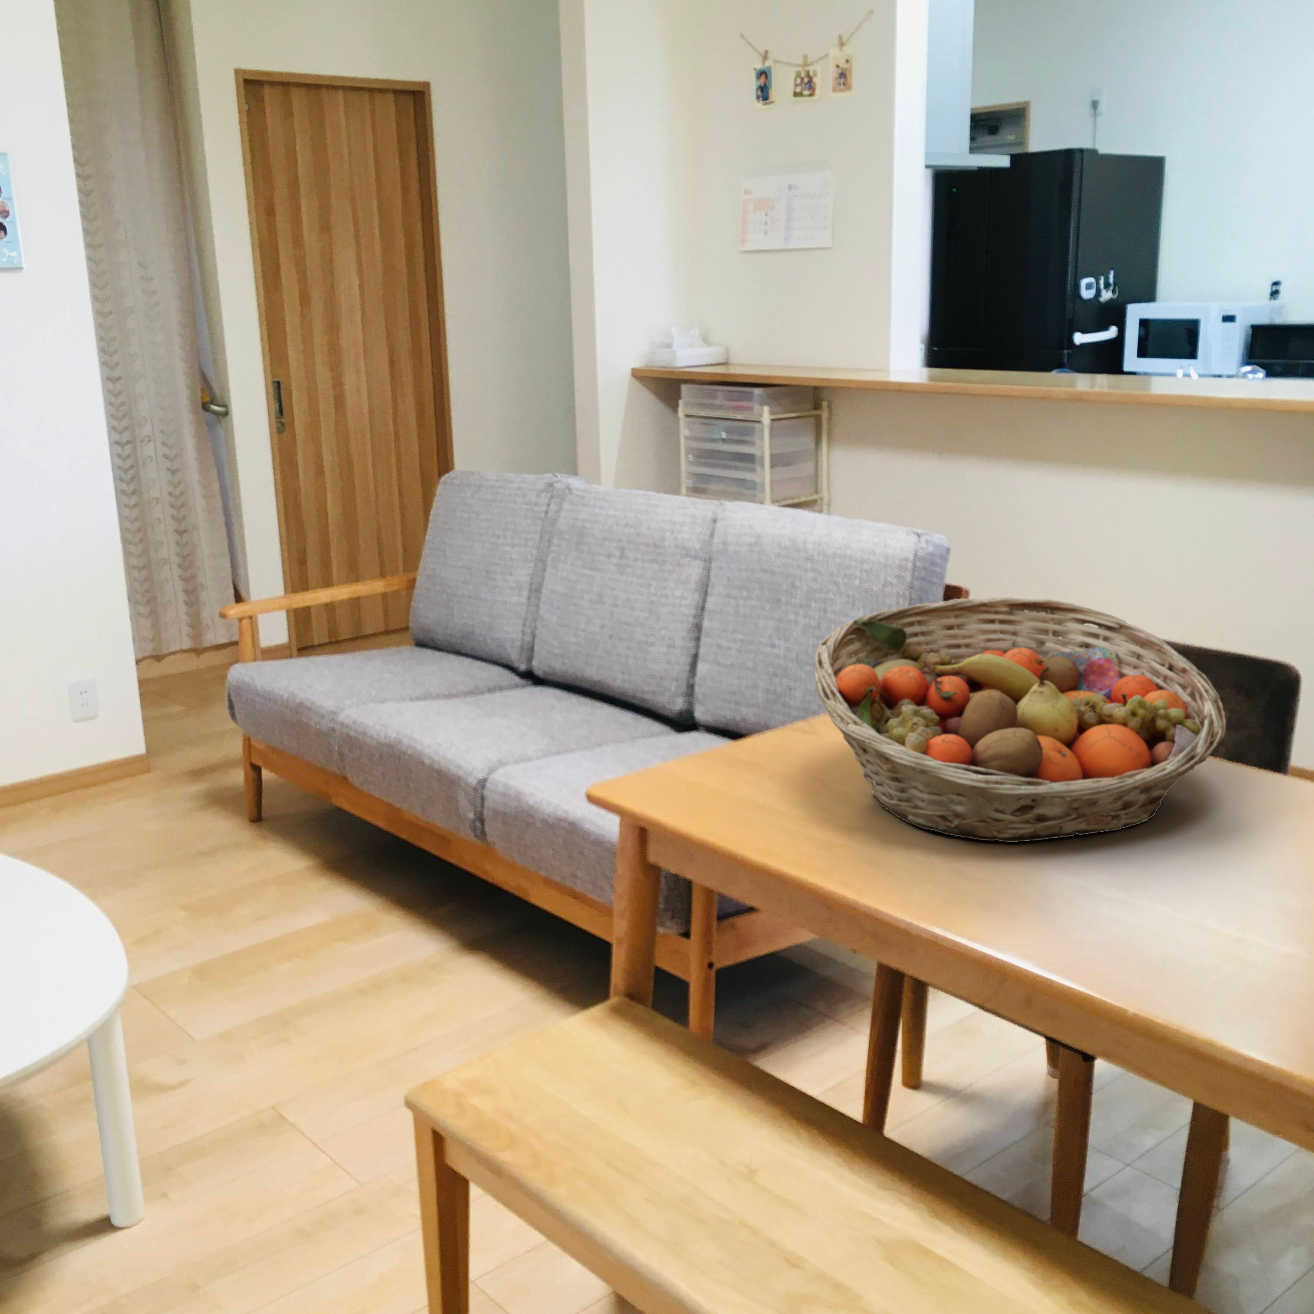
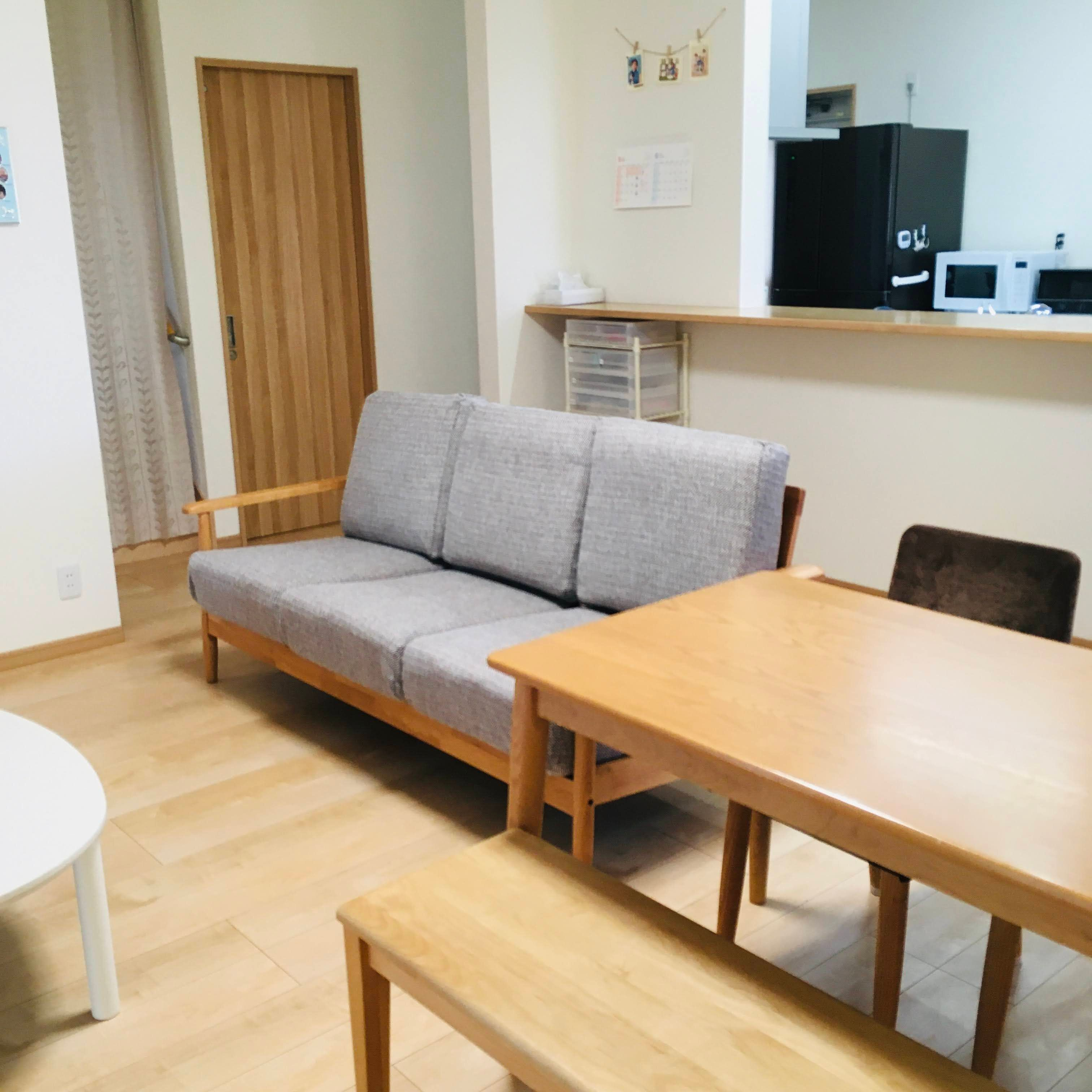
- fruit basket (1012, 714)
